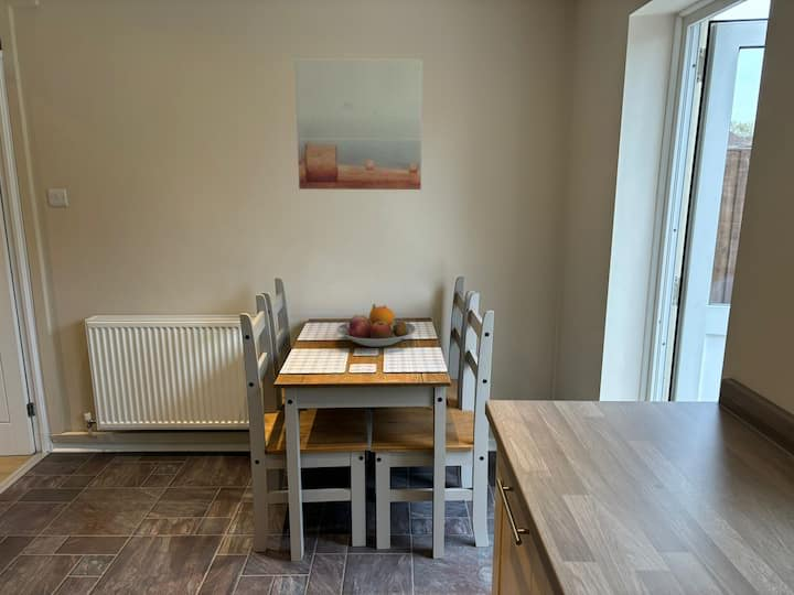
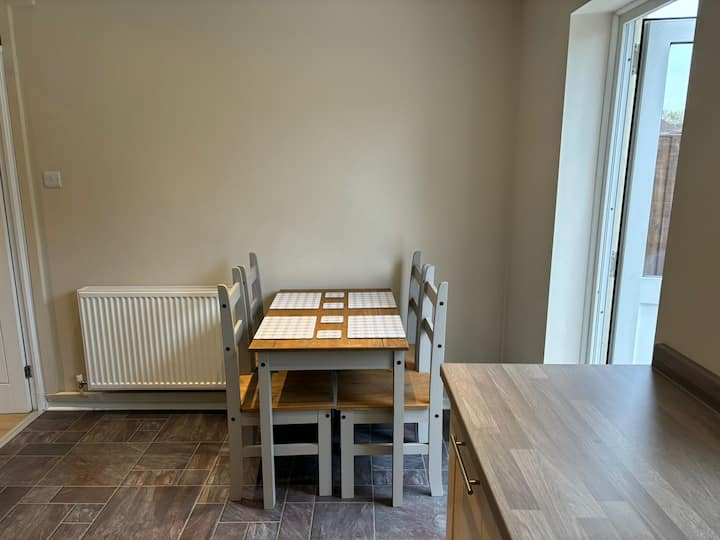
- wall art (360, 126)
- fruit bowl (376, 325)
